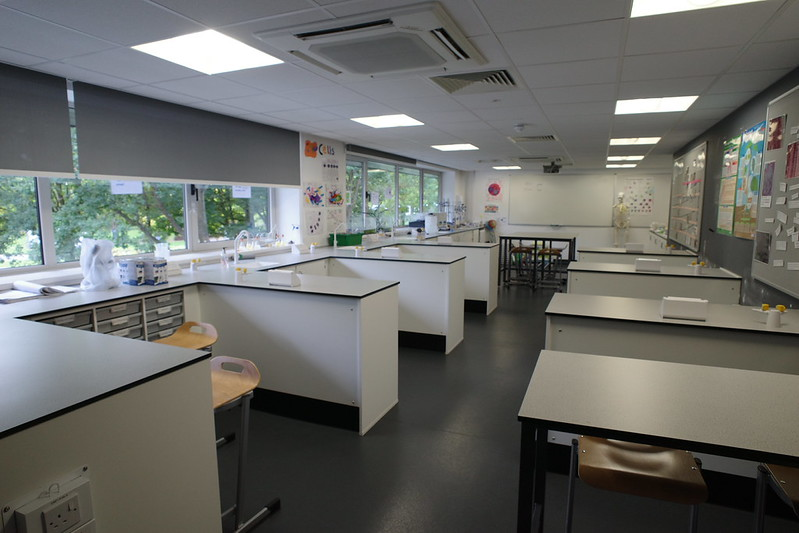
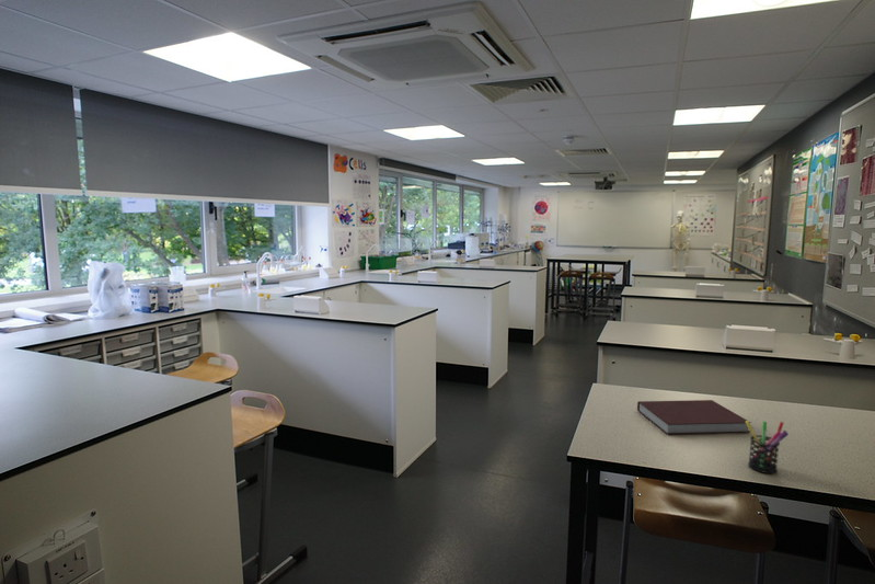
+ pen holder (765, 443)
+ notebook (690, 415)
